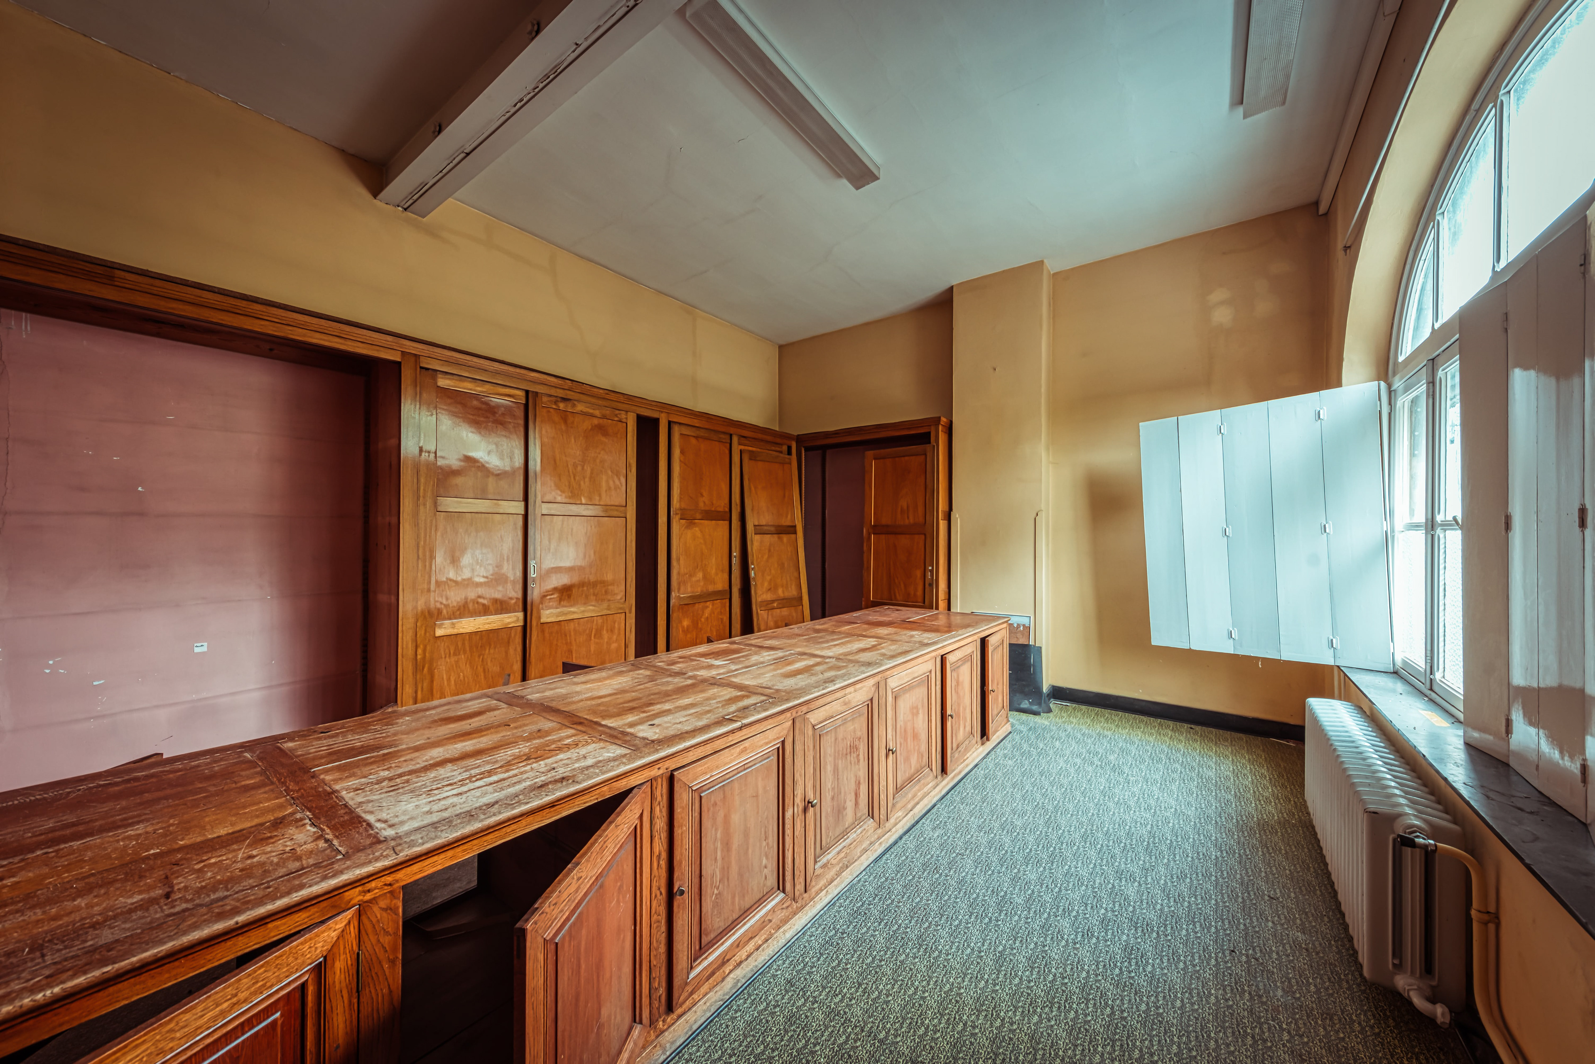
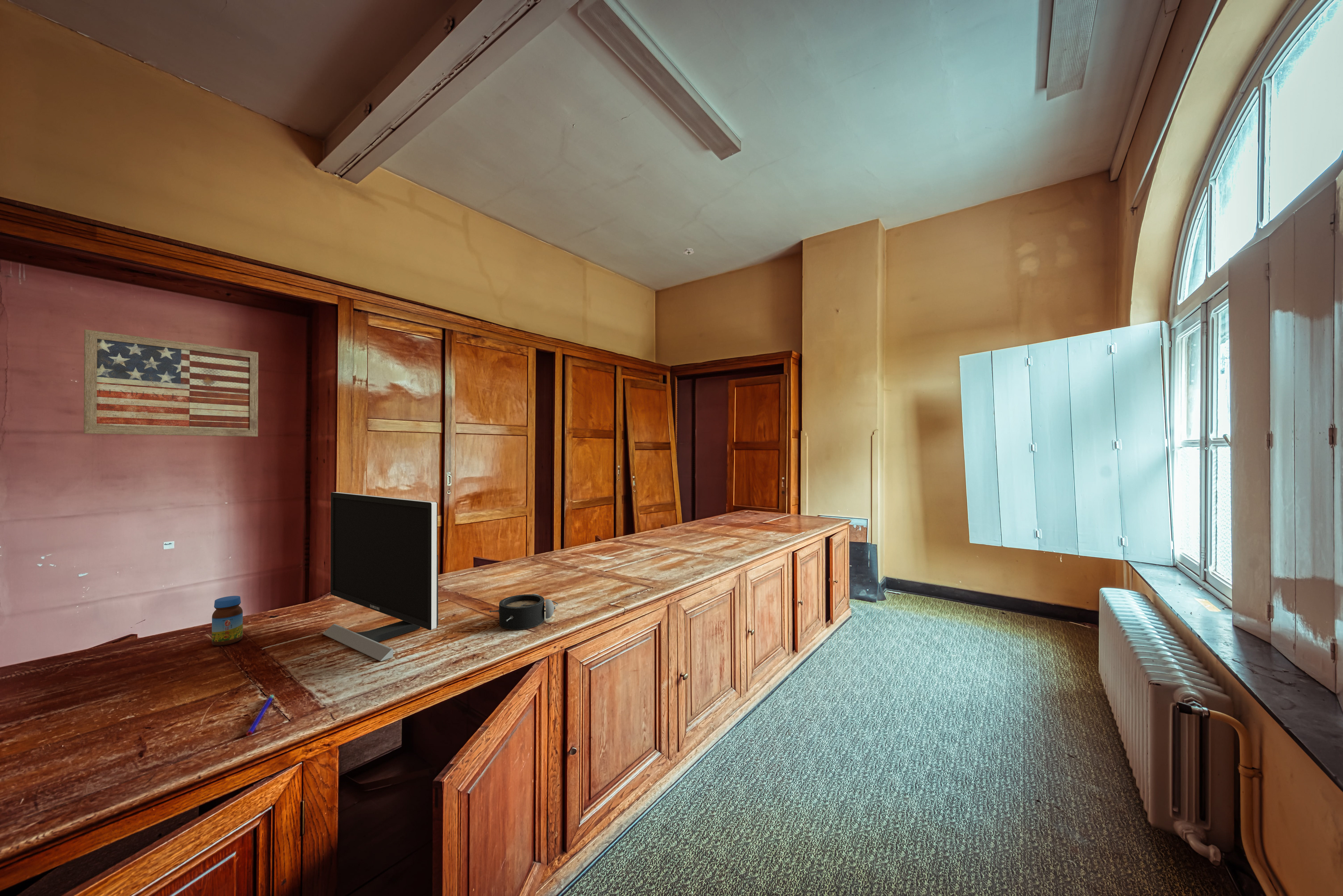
+ monitor (384, 566)
+ jar (227, 619)
+ alarm clock (527, 610)
+ wall art (180, 388)
+ smoke detector (688, 251)
+ pen (261, 713)
